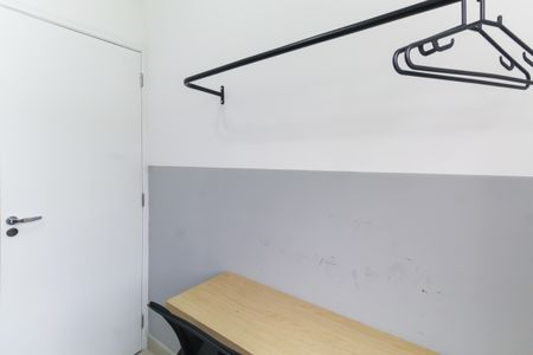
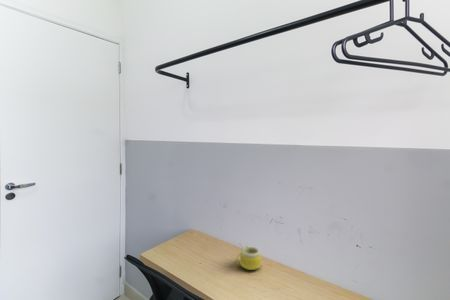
+ mug (248, 254)
